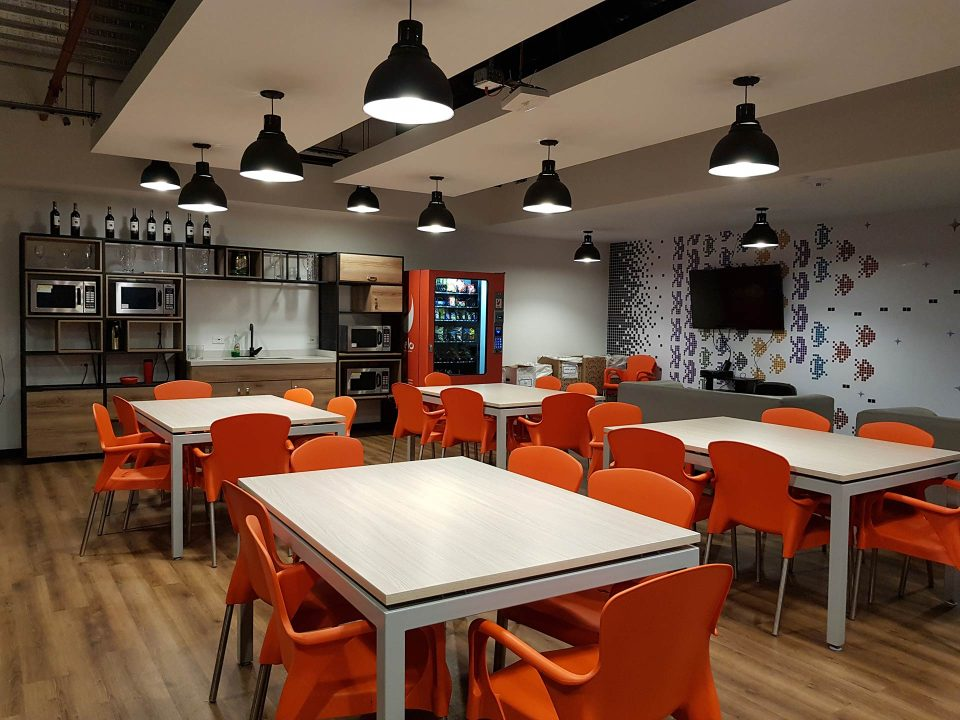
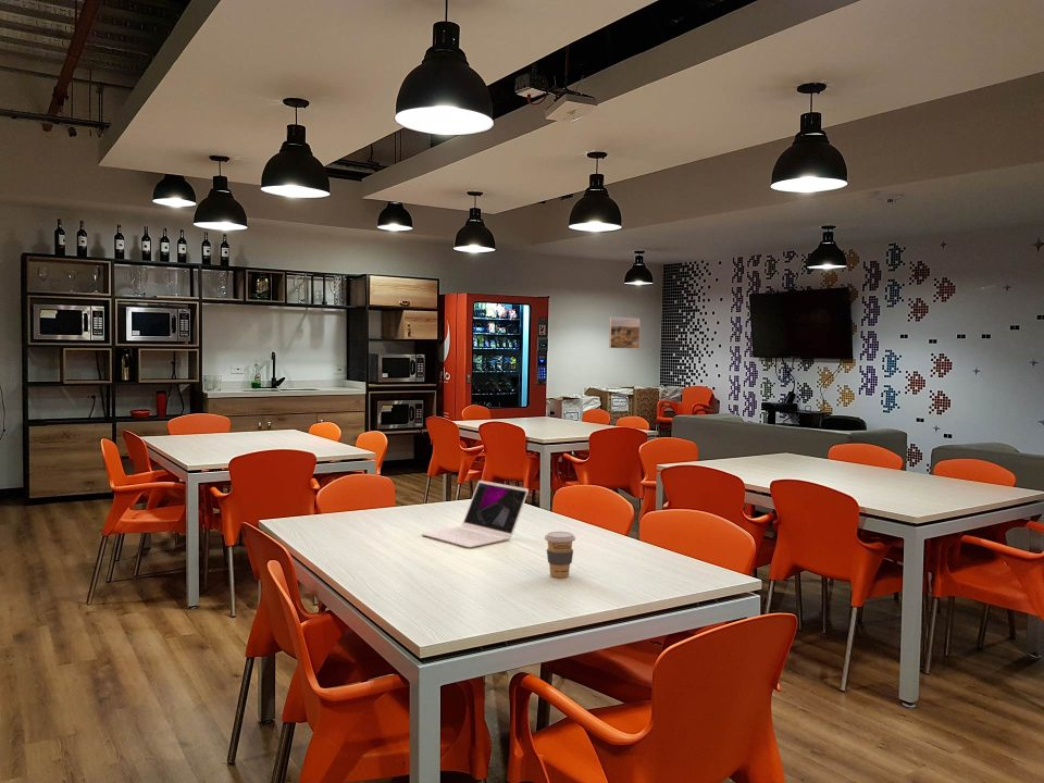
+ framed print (624, 333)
+ laptop (474, 509)
+ coffee cup (559, 554)
